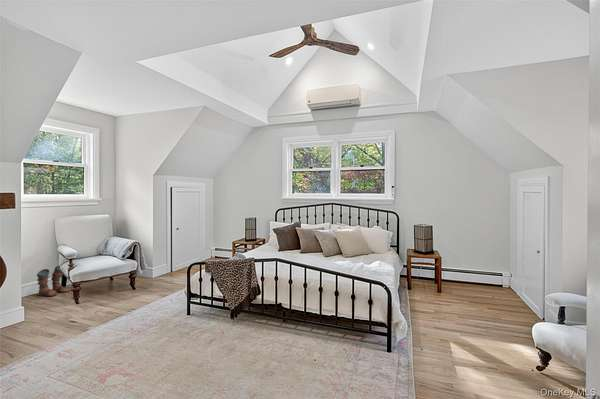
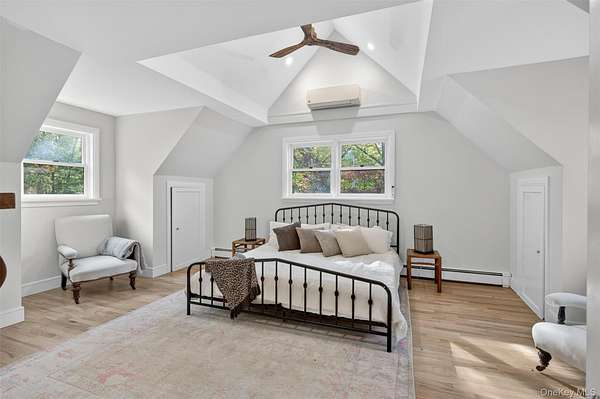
- boots (56, 279)
